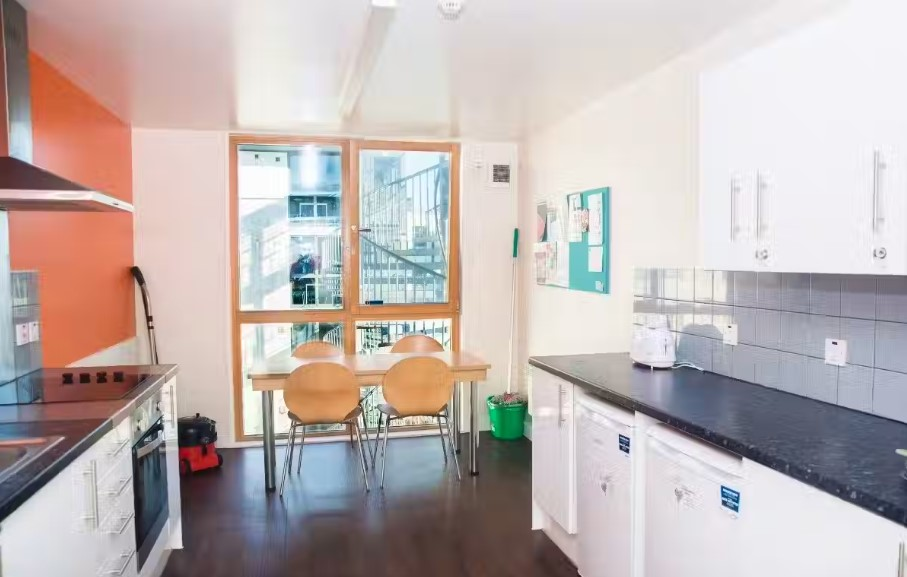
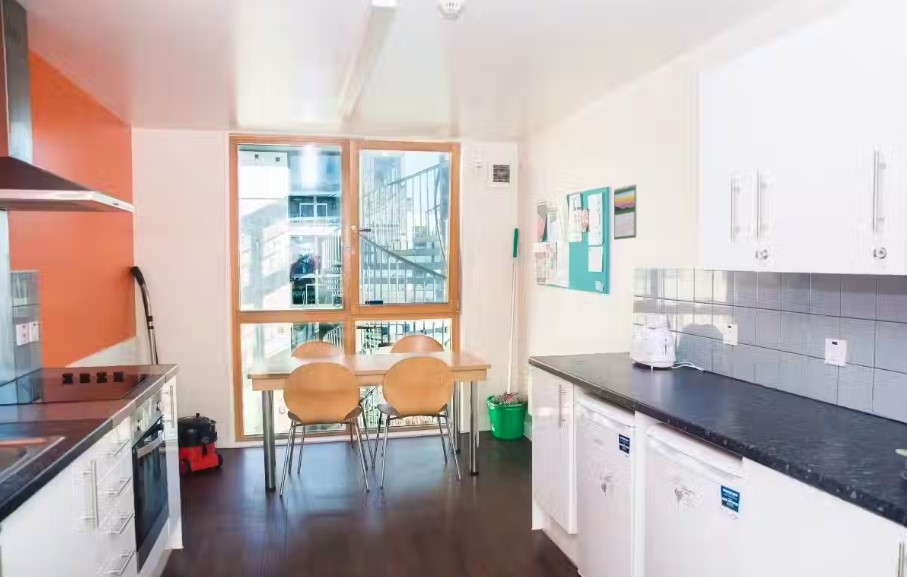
+ calendar (624, 212)
